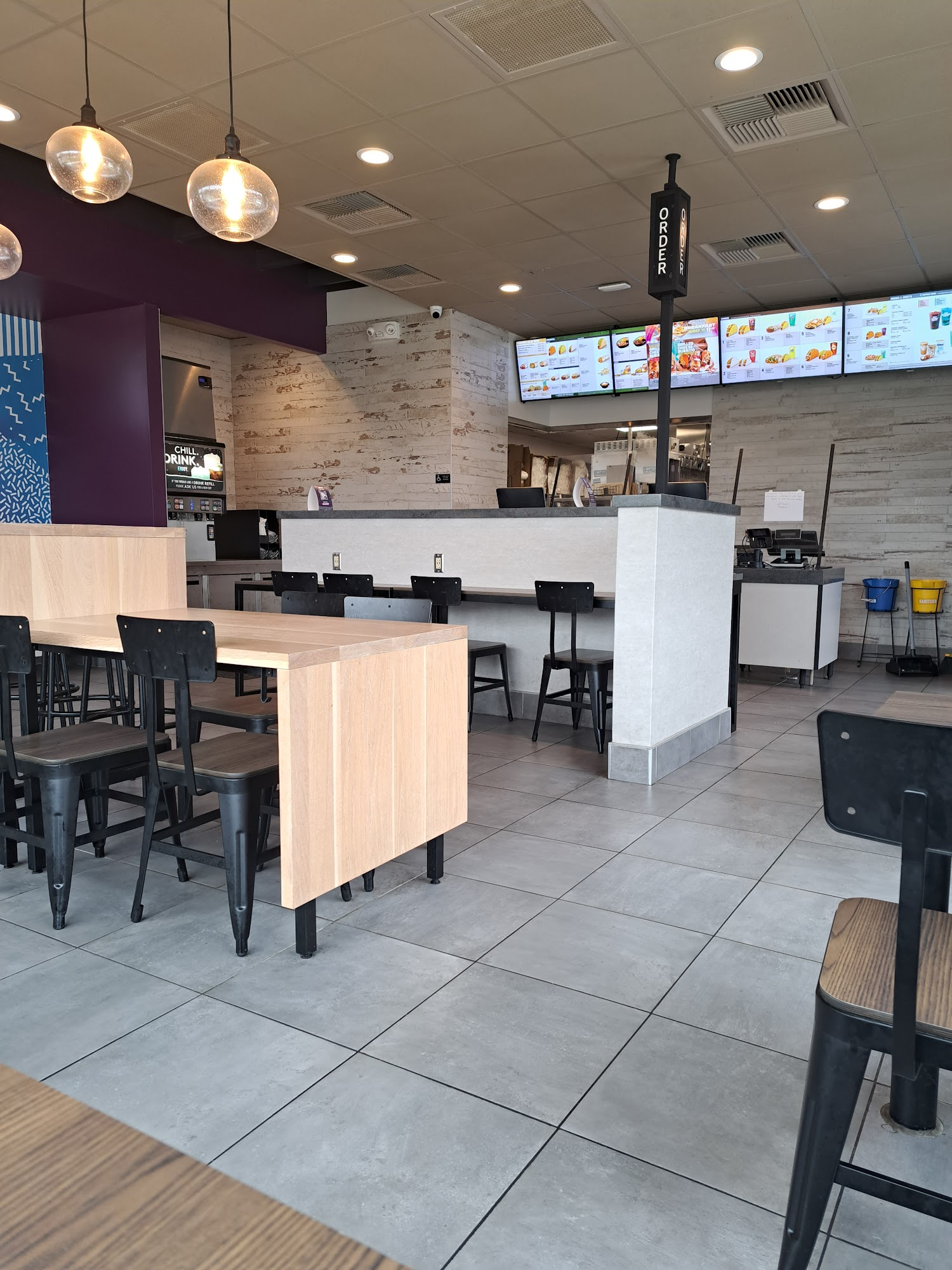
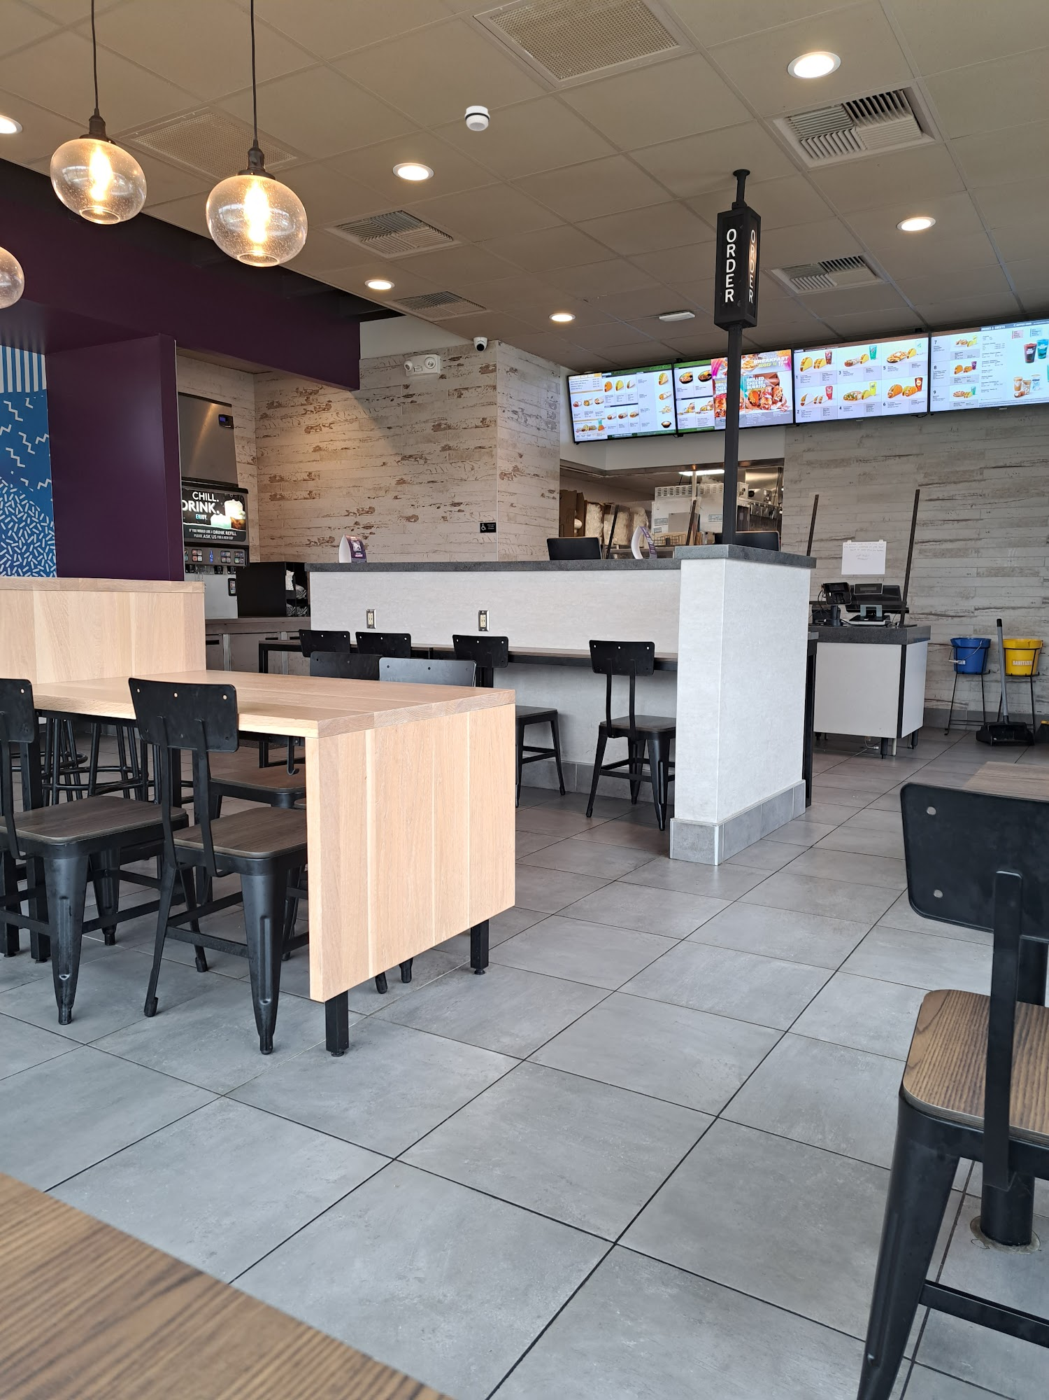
+ smoke detector (477, 118)
